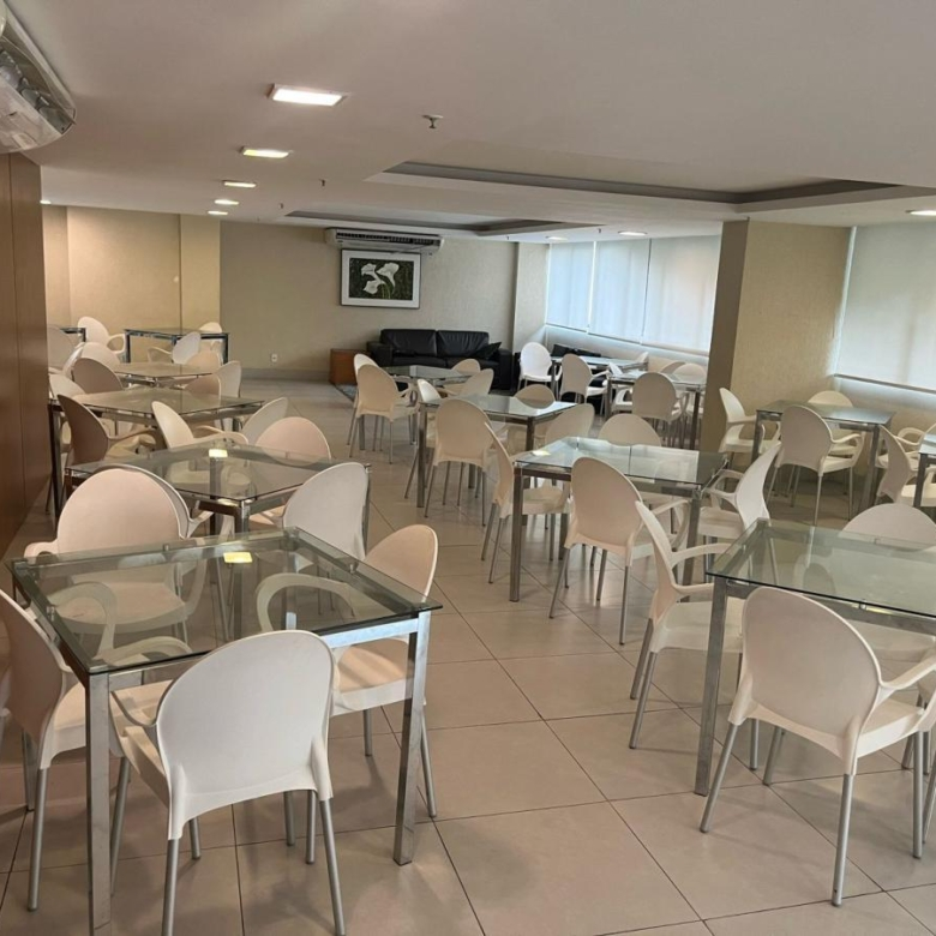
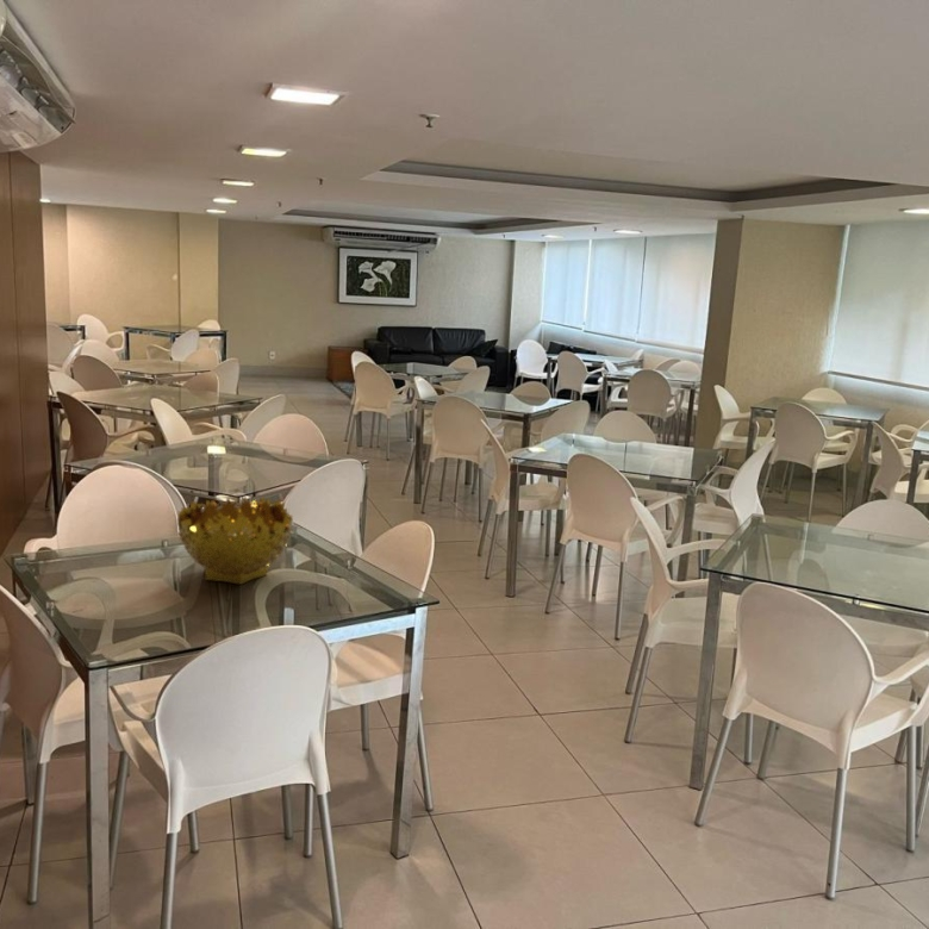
+ decorative bowl (235, 541)
